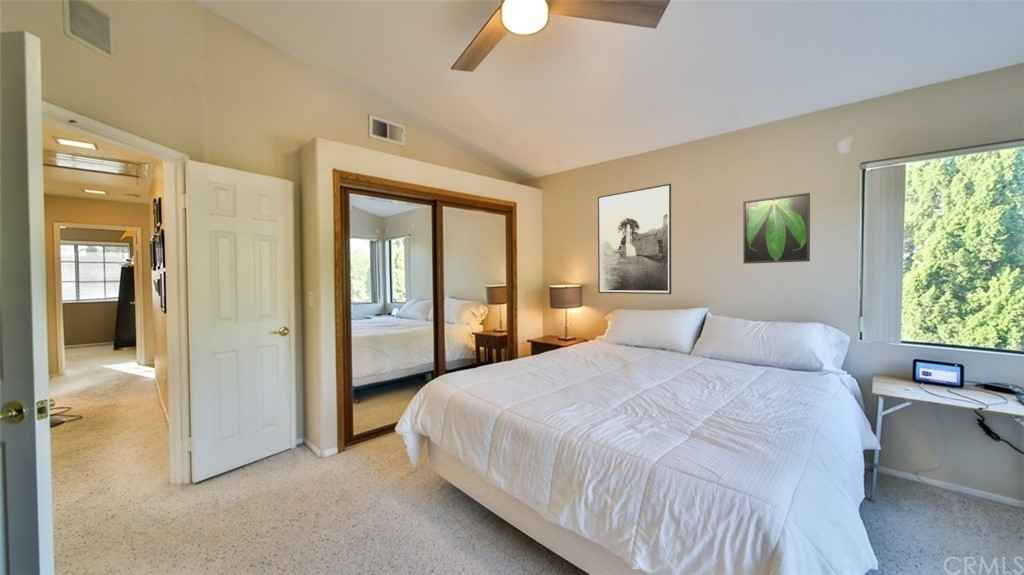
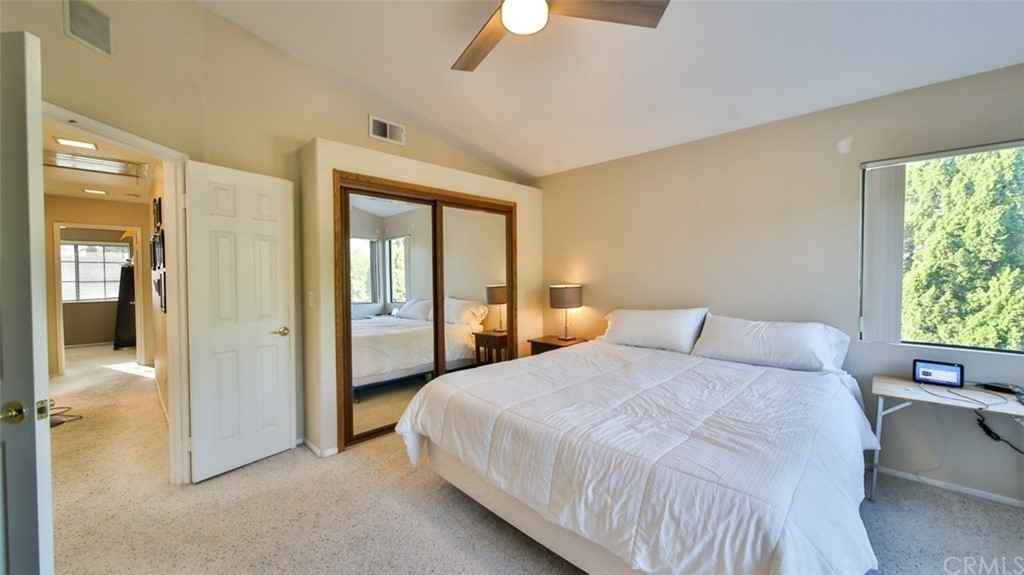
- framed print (775, 230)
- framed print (632, 242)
